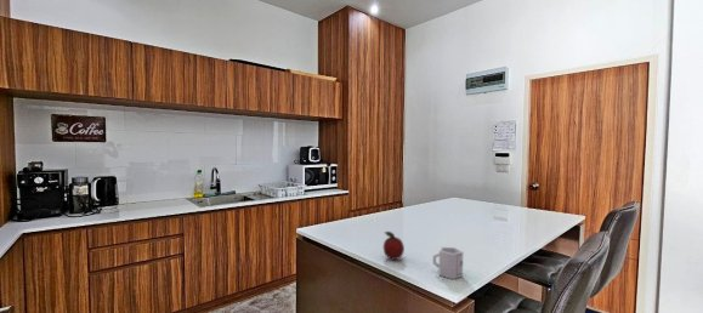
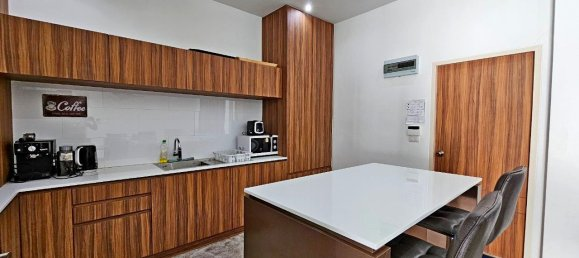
- fruit (392, 245)
- cup (447, 261)
